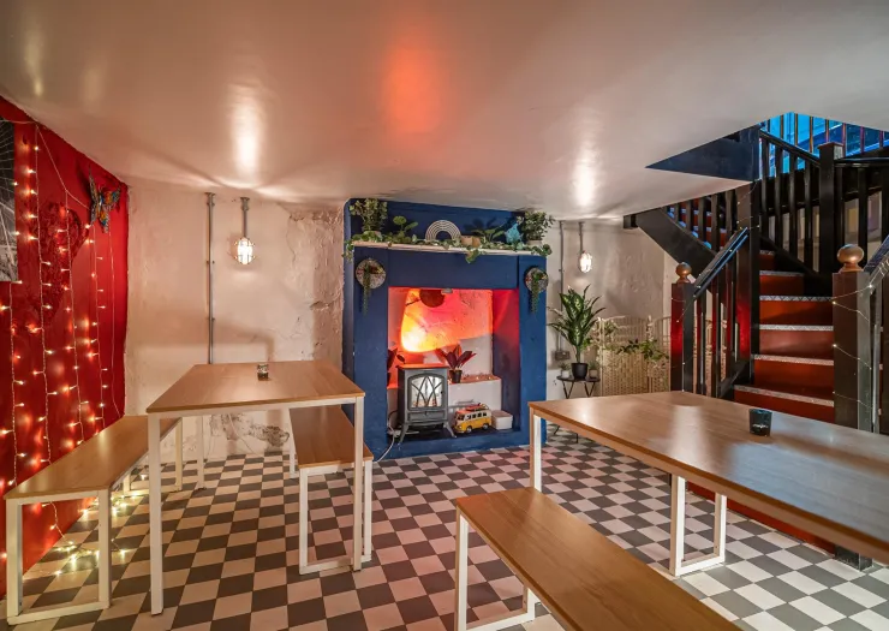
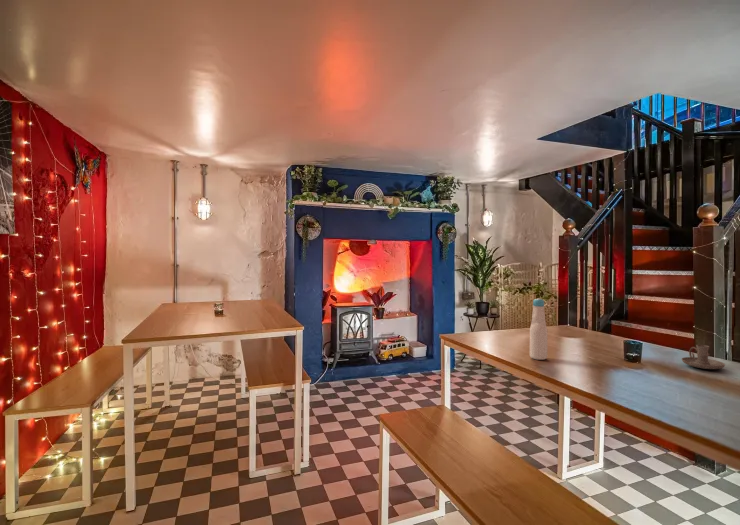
+ candle holder (700, 355)
+ bottle (538, 328)
